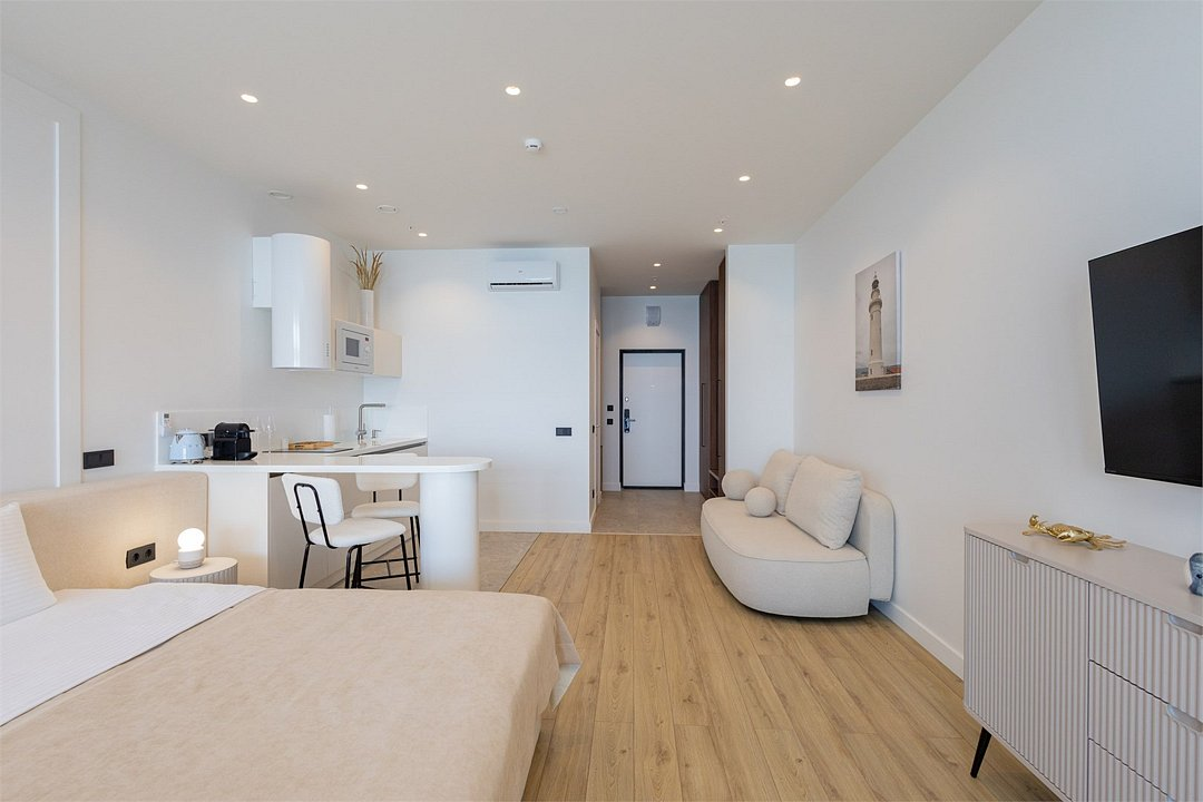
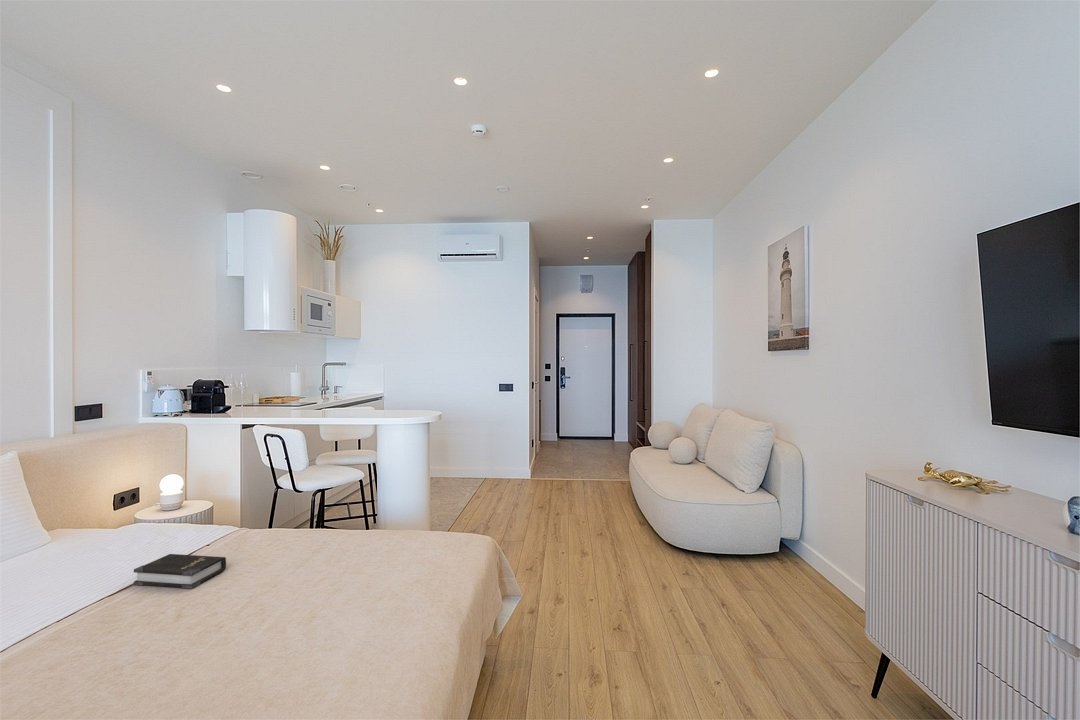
+ hardback book (181, 569)
